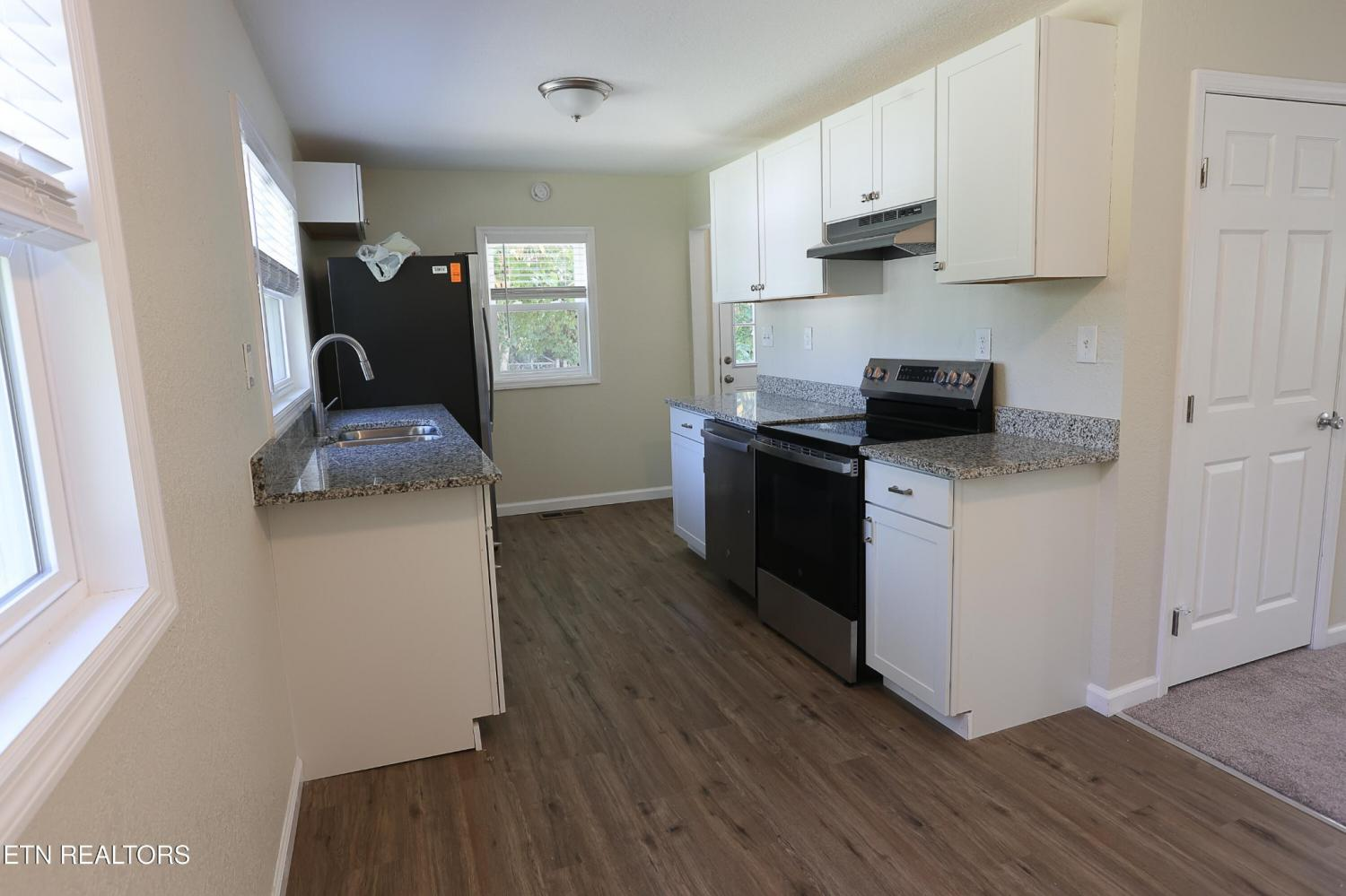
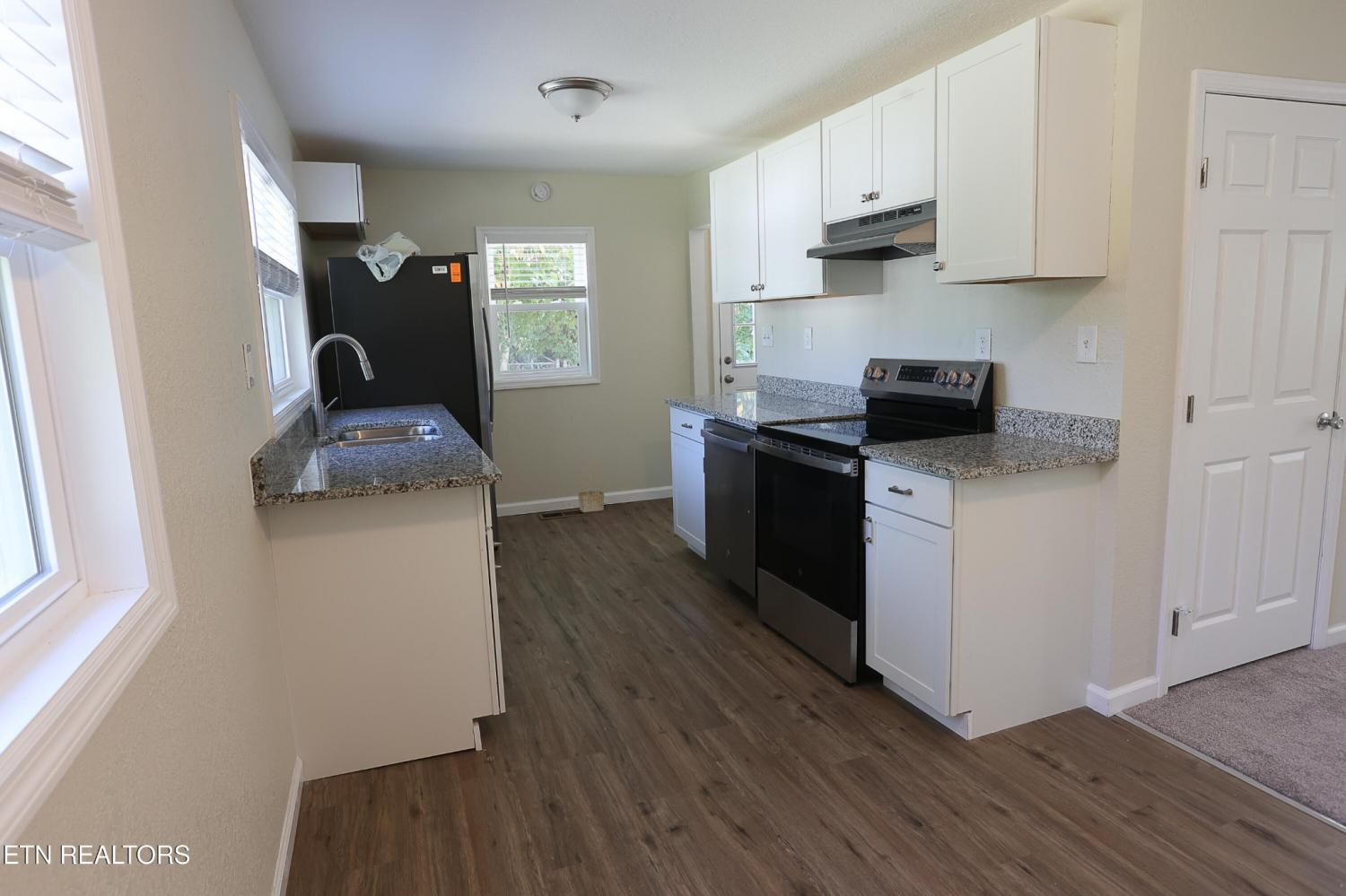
+ basket (593, 489)
